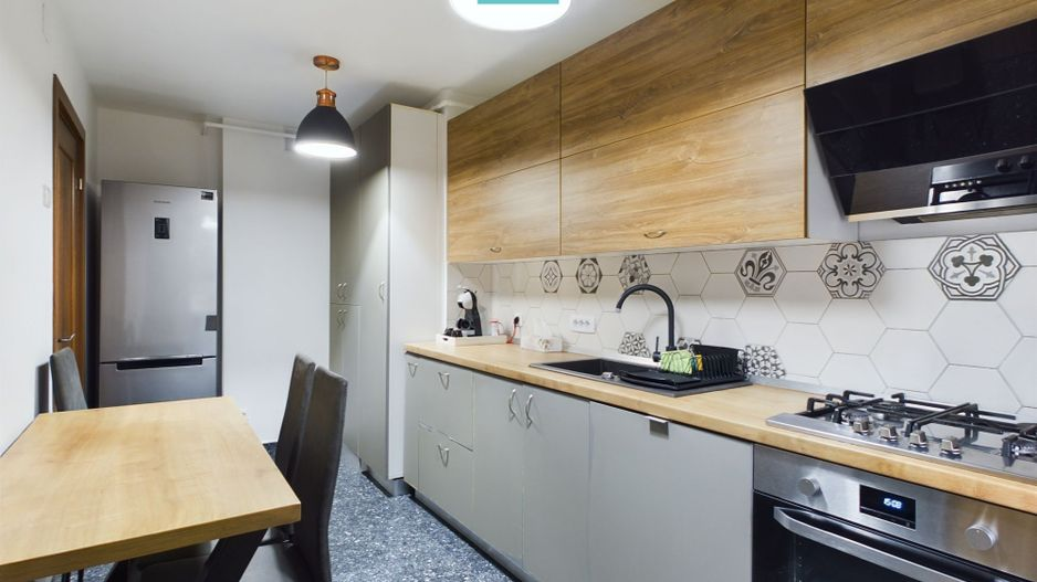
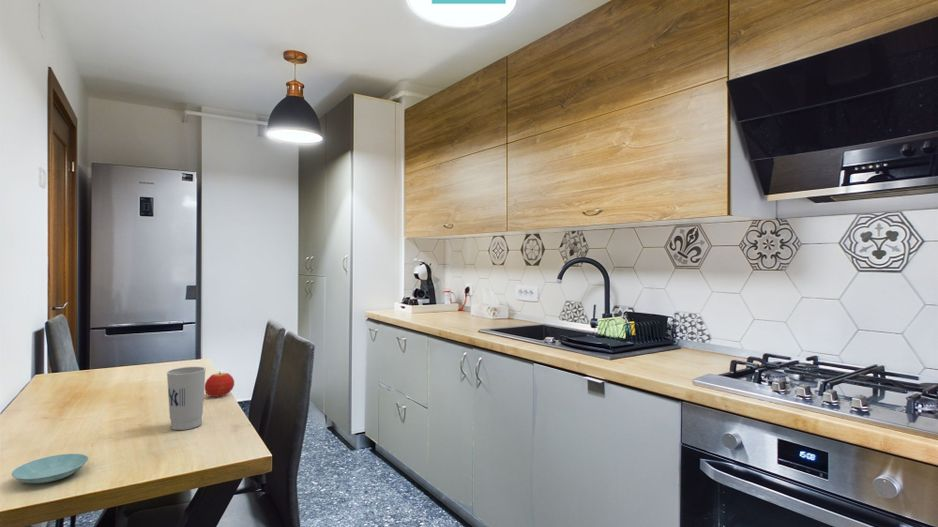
+ fruit (219, 383)
+ cup (186, 397)
+ saucer (51, 470)
